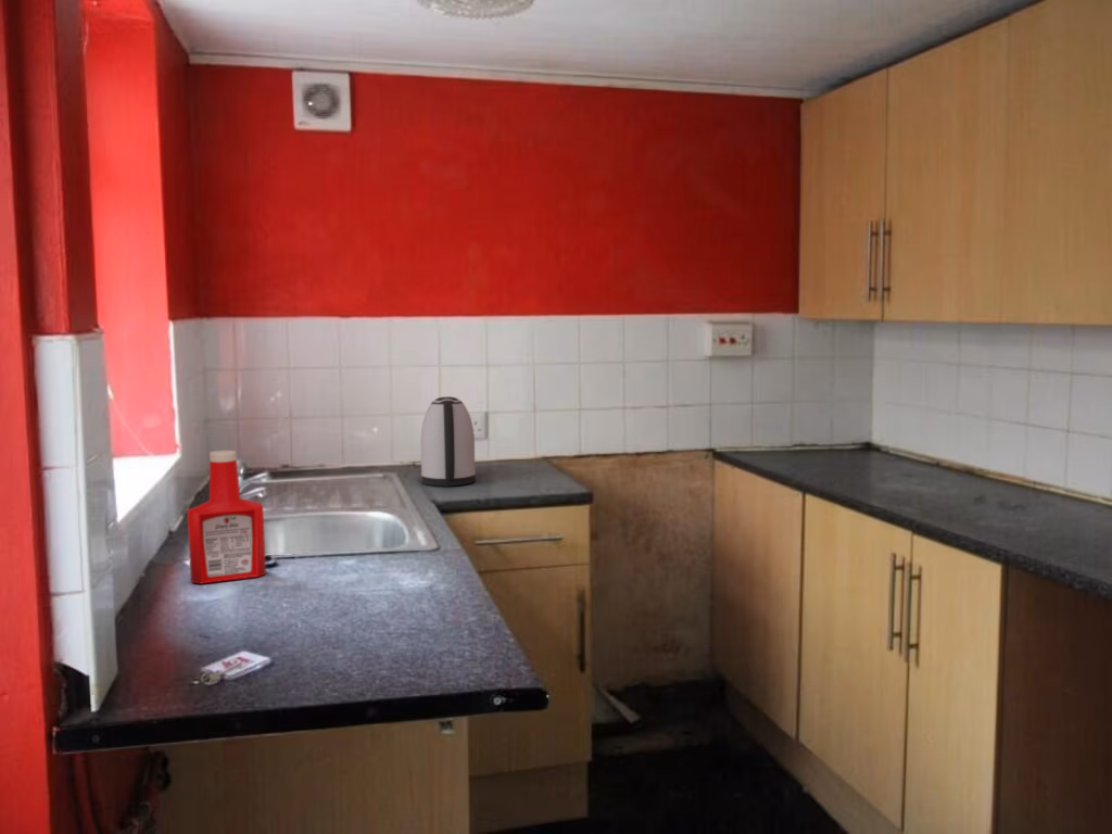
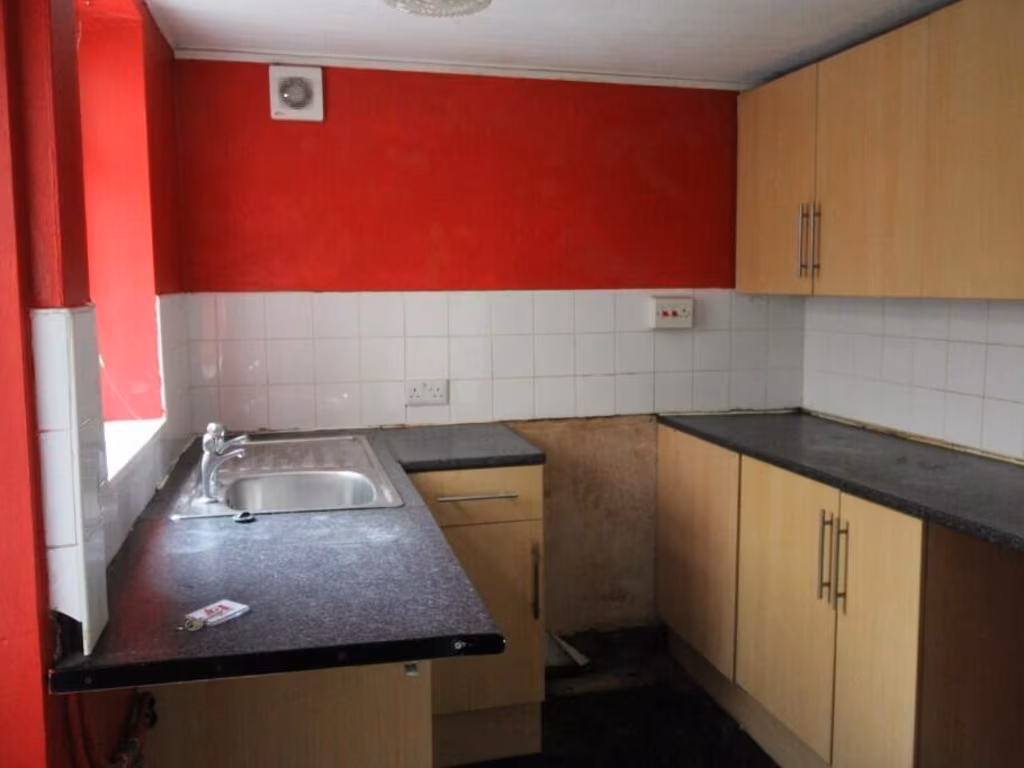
- kettle (447, 440)
- soap bottle (225, 514)
